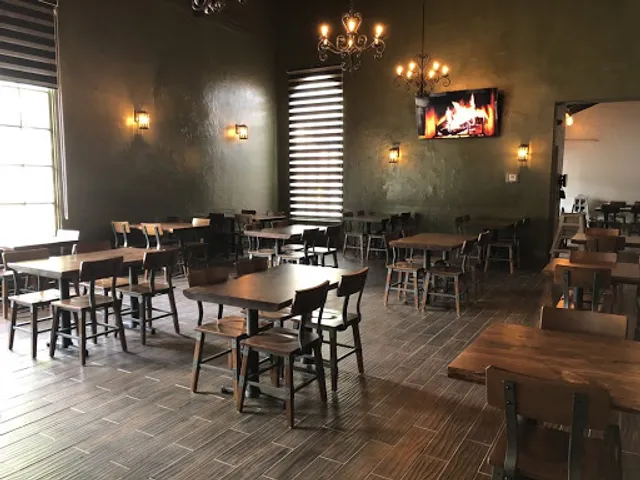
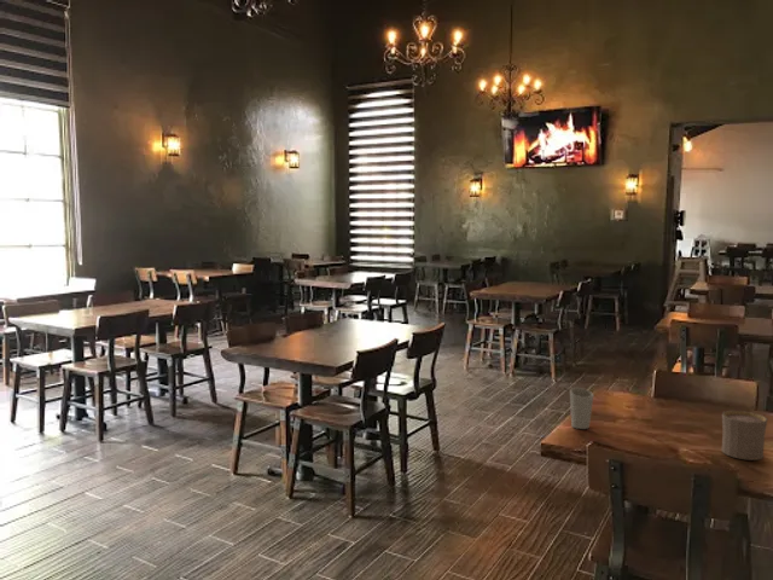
+ cup (581, 408)
+ cup (743, 434)
